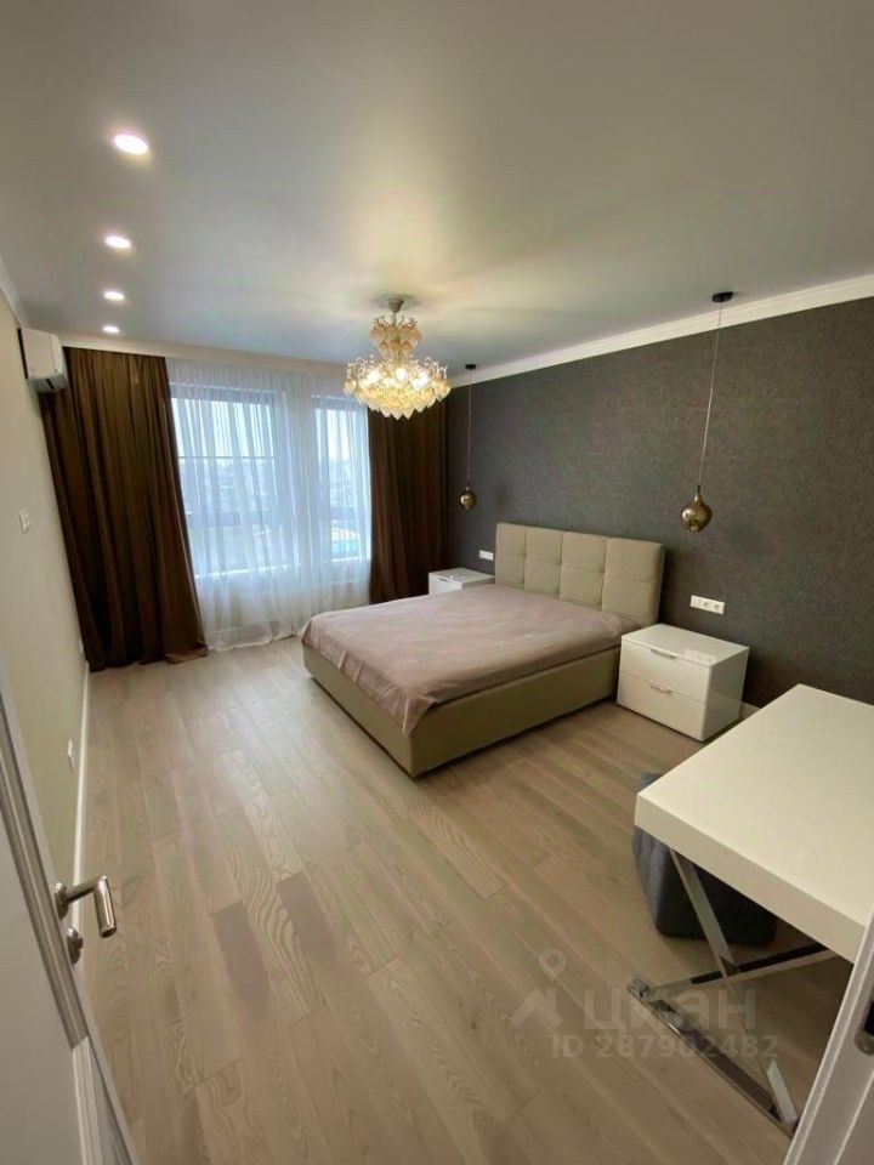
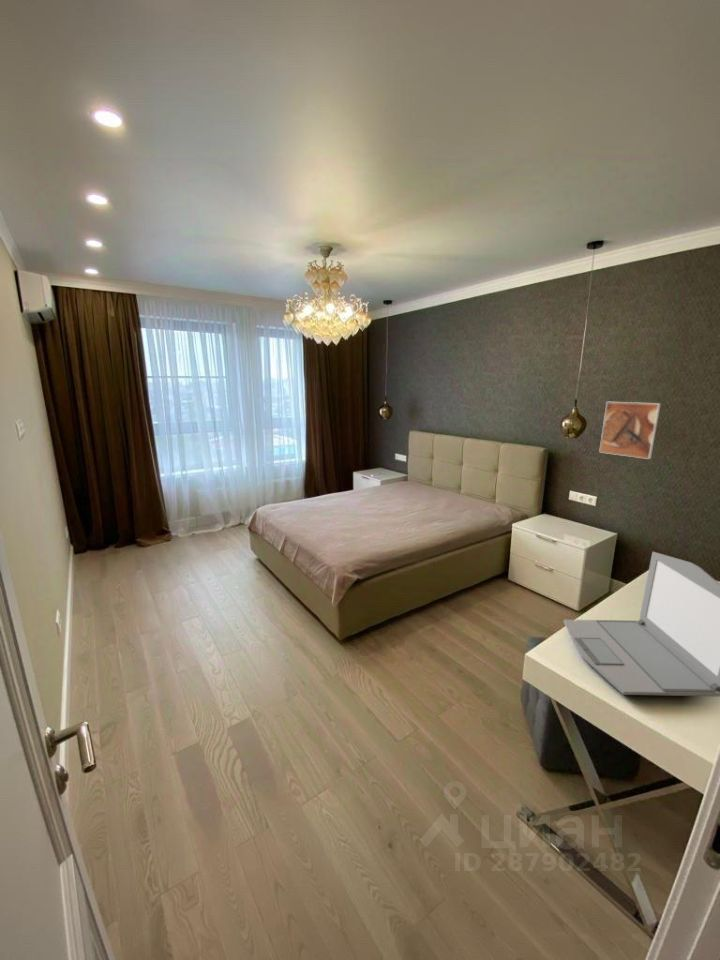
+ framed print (628, 429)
+ laptop (640, 613)
